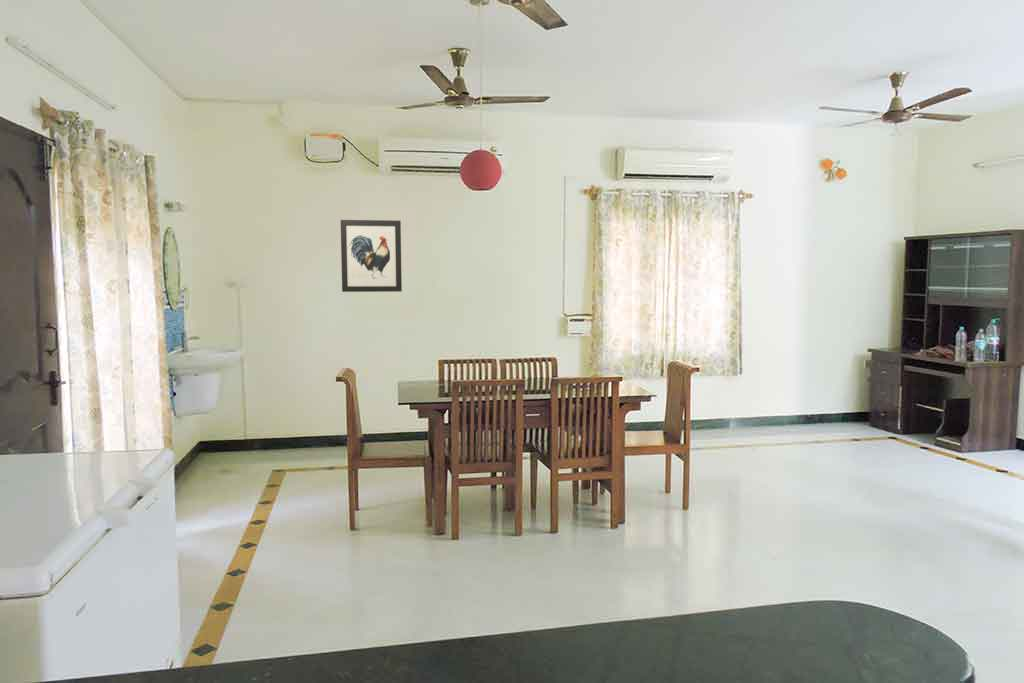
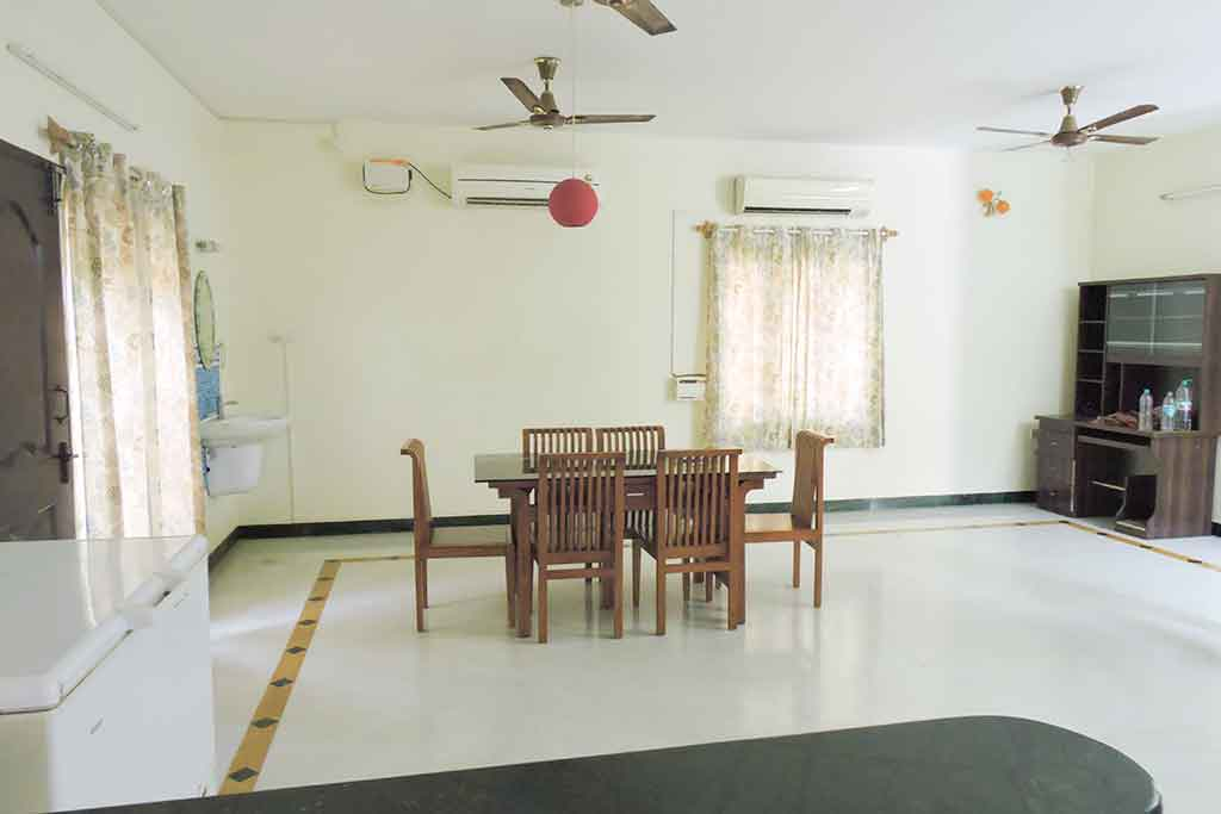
- wall art (371, 256)
